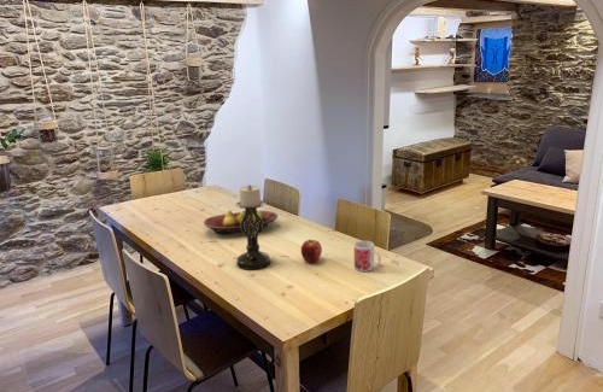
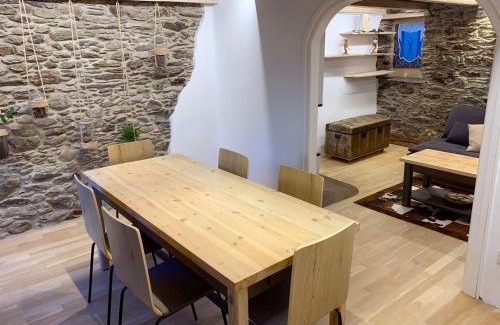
- mug (367, 257)
- candle holder (252, 224)
- fruit bowl (240, 220)
- apple (311, 250)
